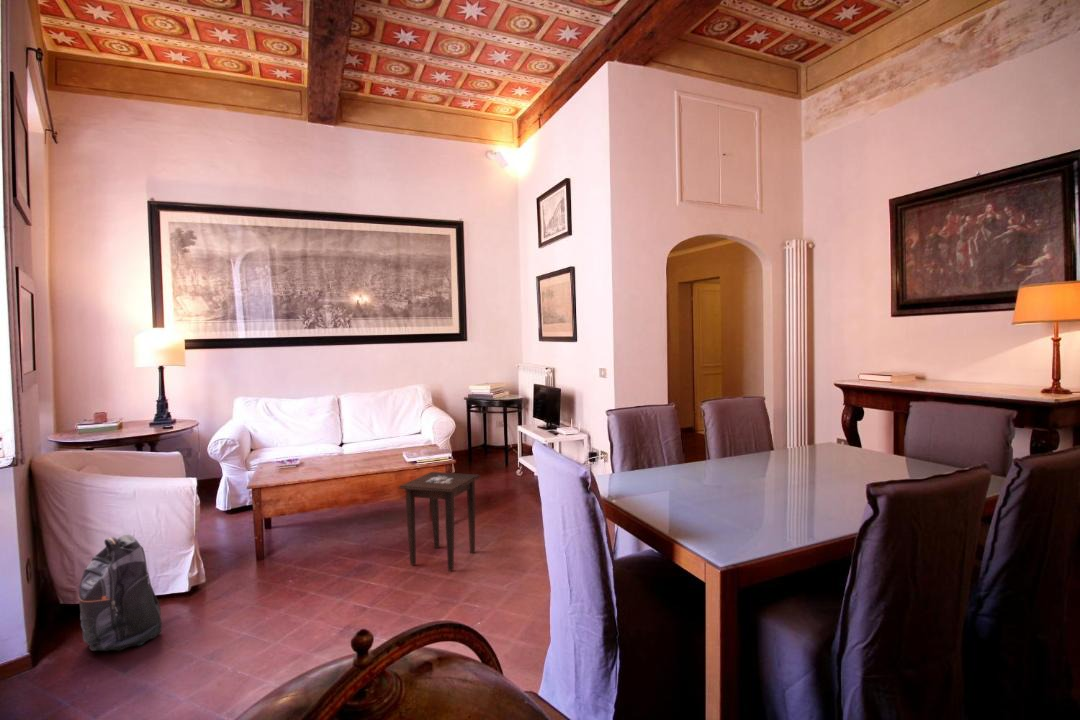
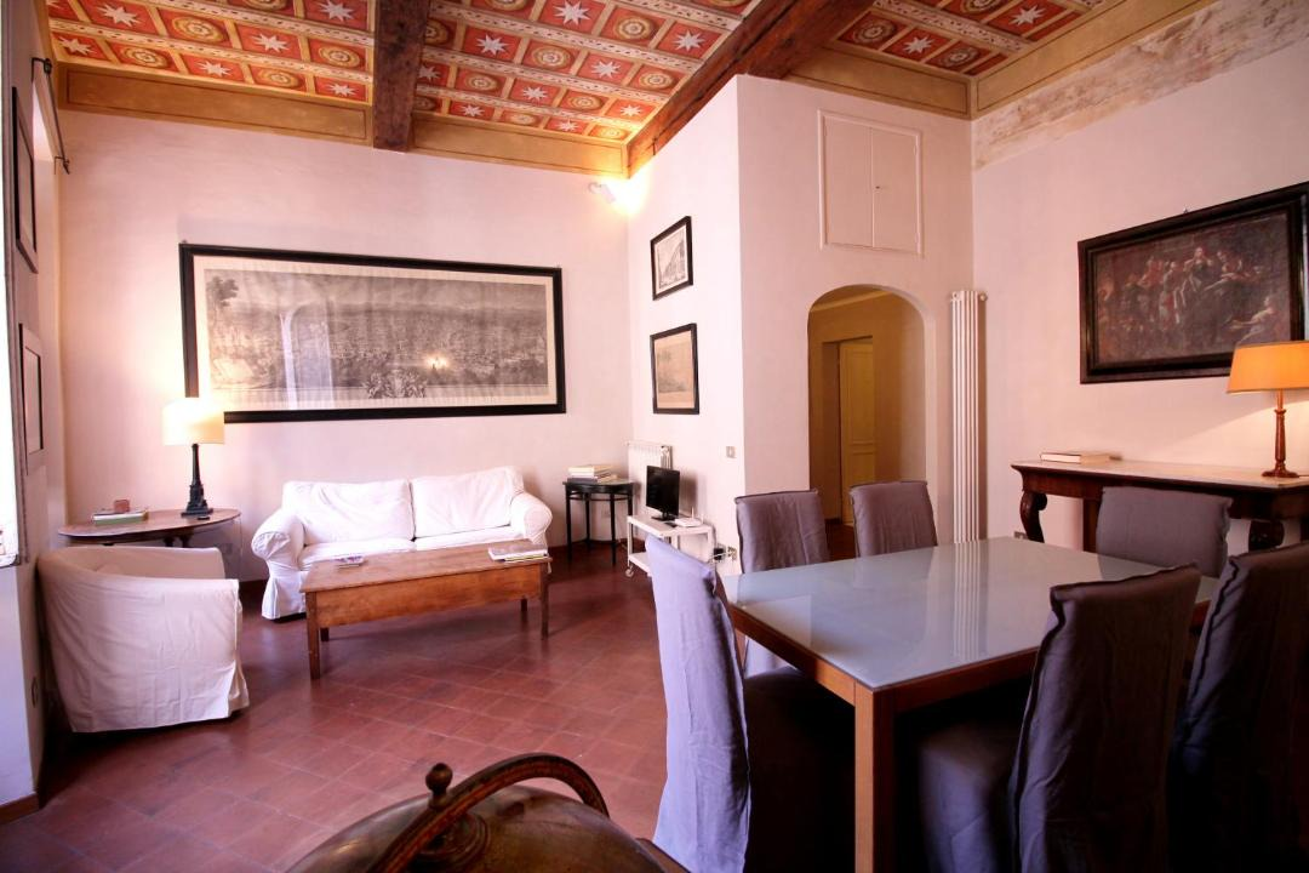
- backpack (125, 585)
- side table (438, 517)
